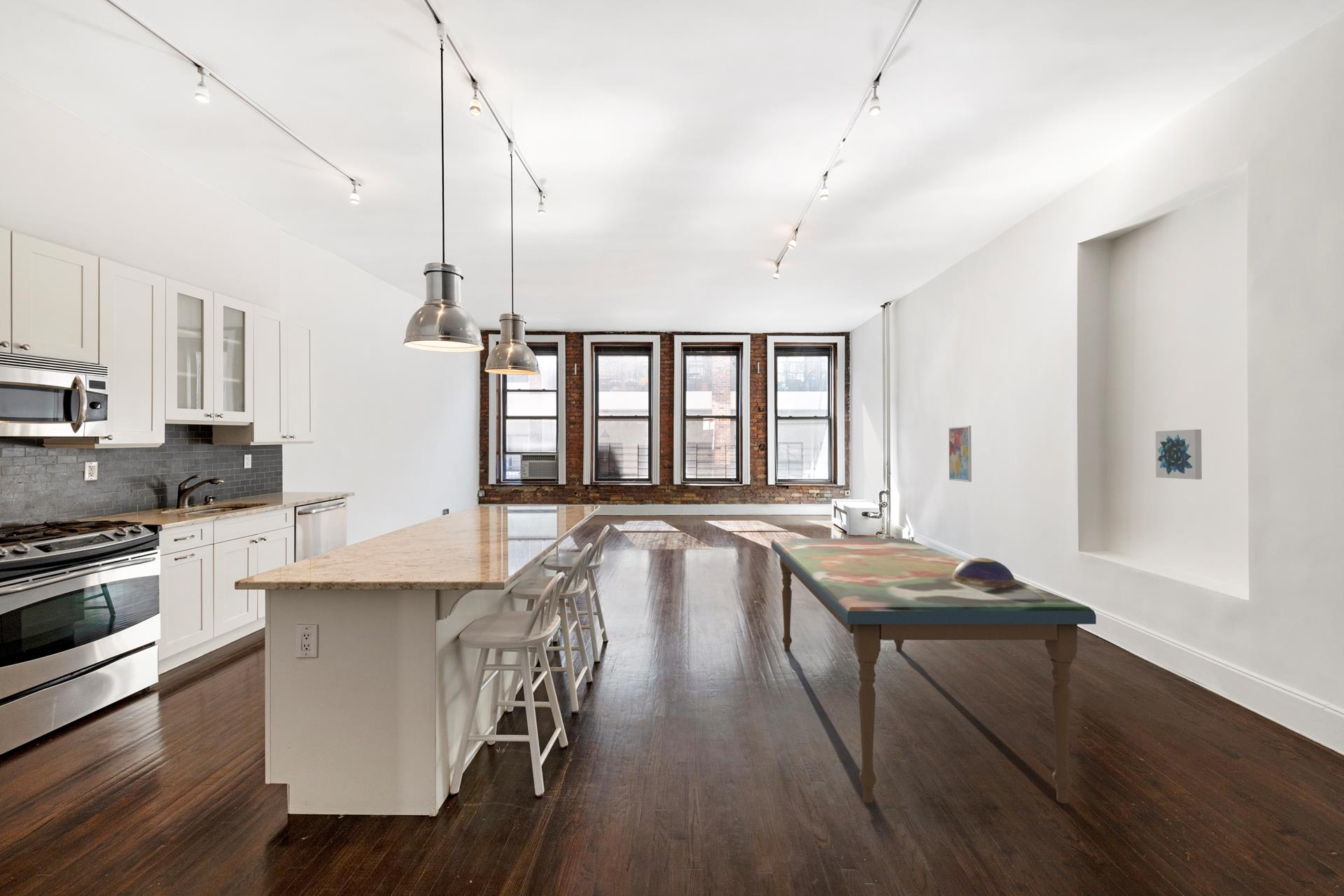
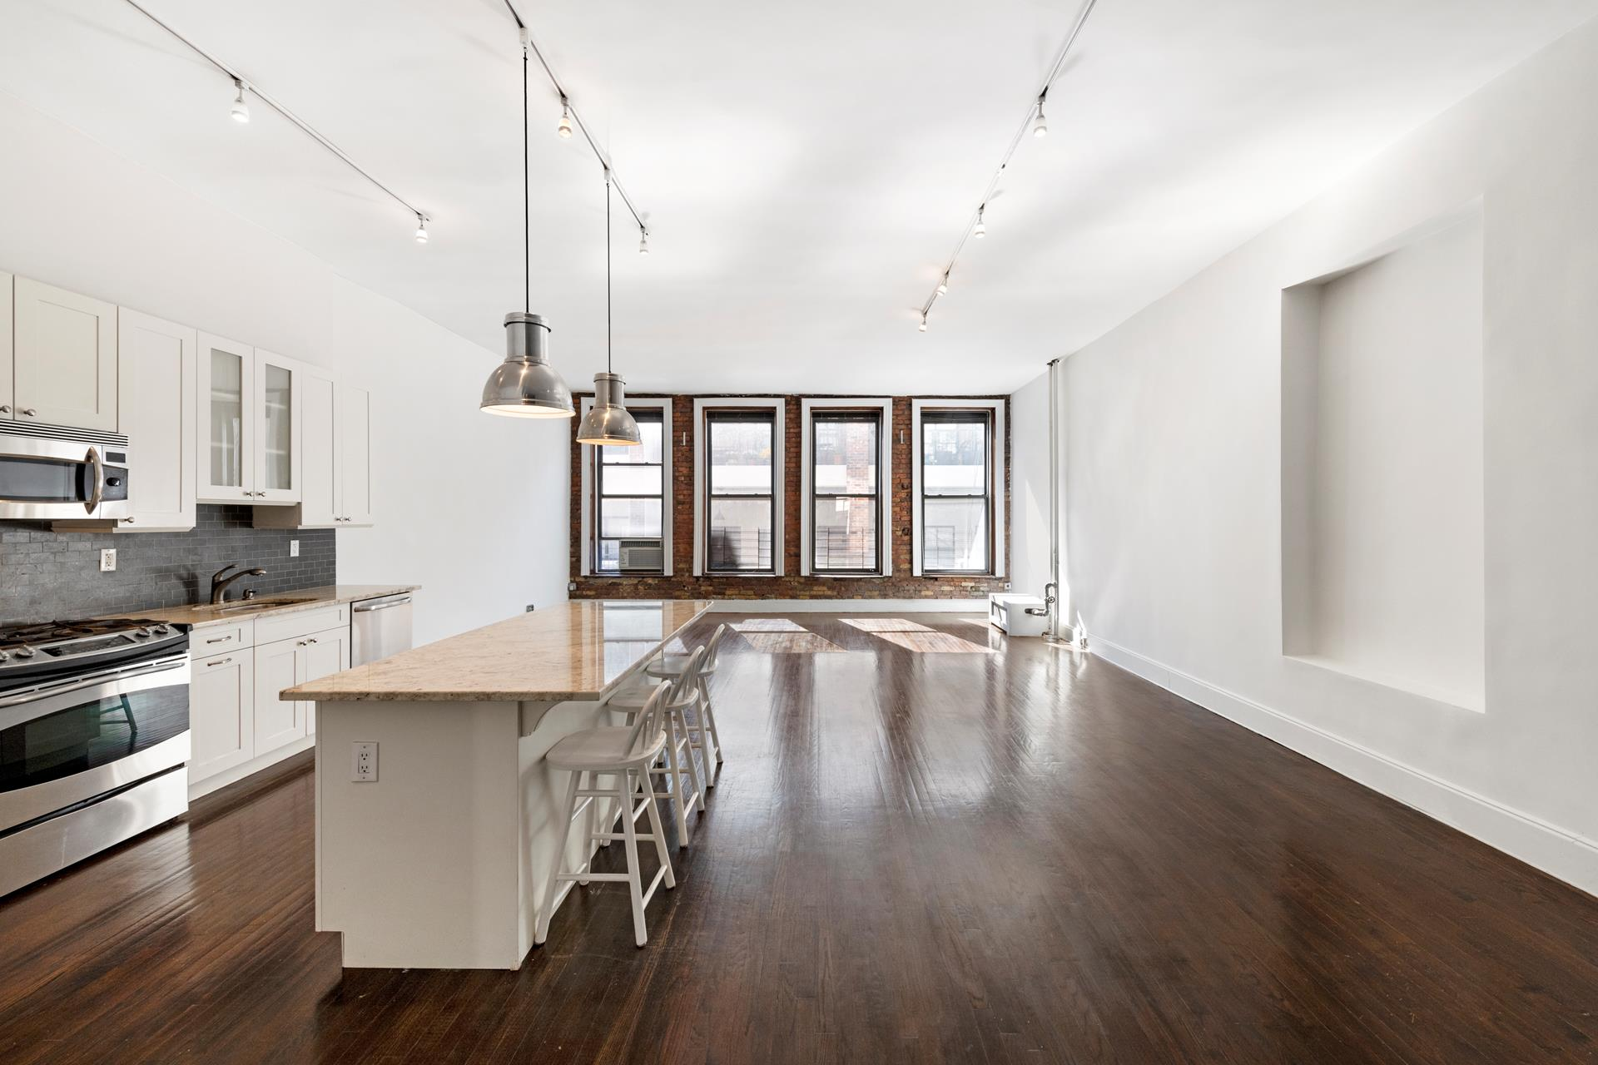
- wall art (960, 454)
- wall art (1177, 454)
- decorative bowl (983, 569)
- dining table (886, 634)
